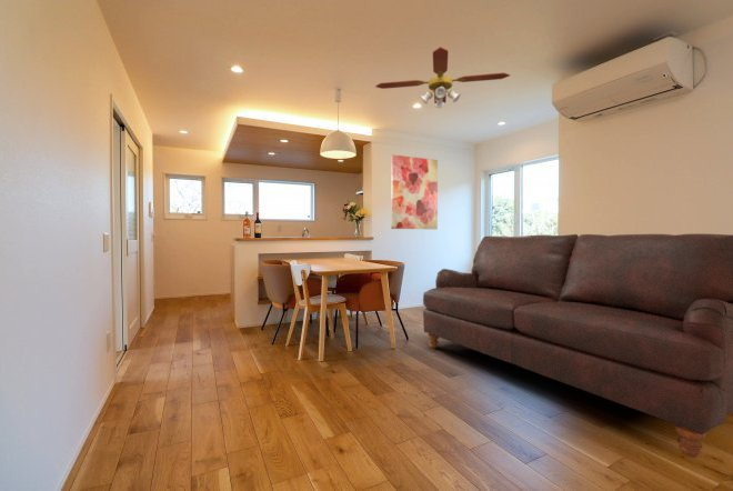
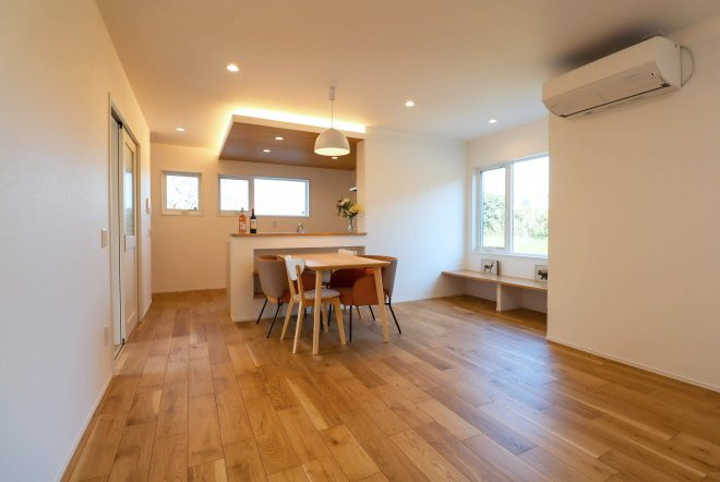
- ceiling fan (440, 84)
- sofa (562, 303)
- wall art (414, 193)
